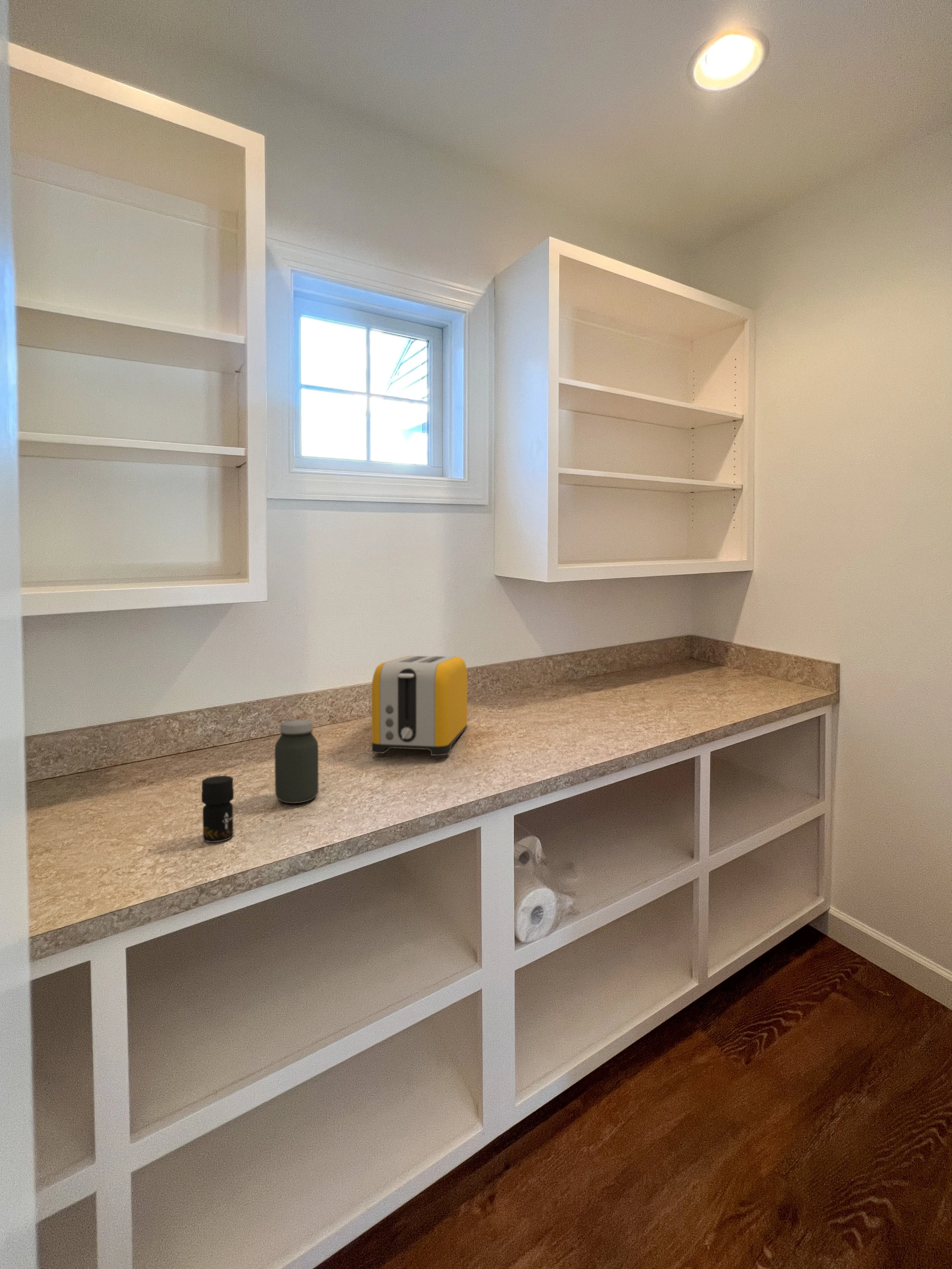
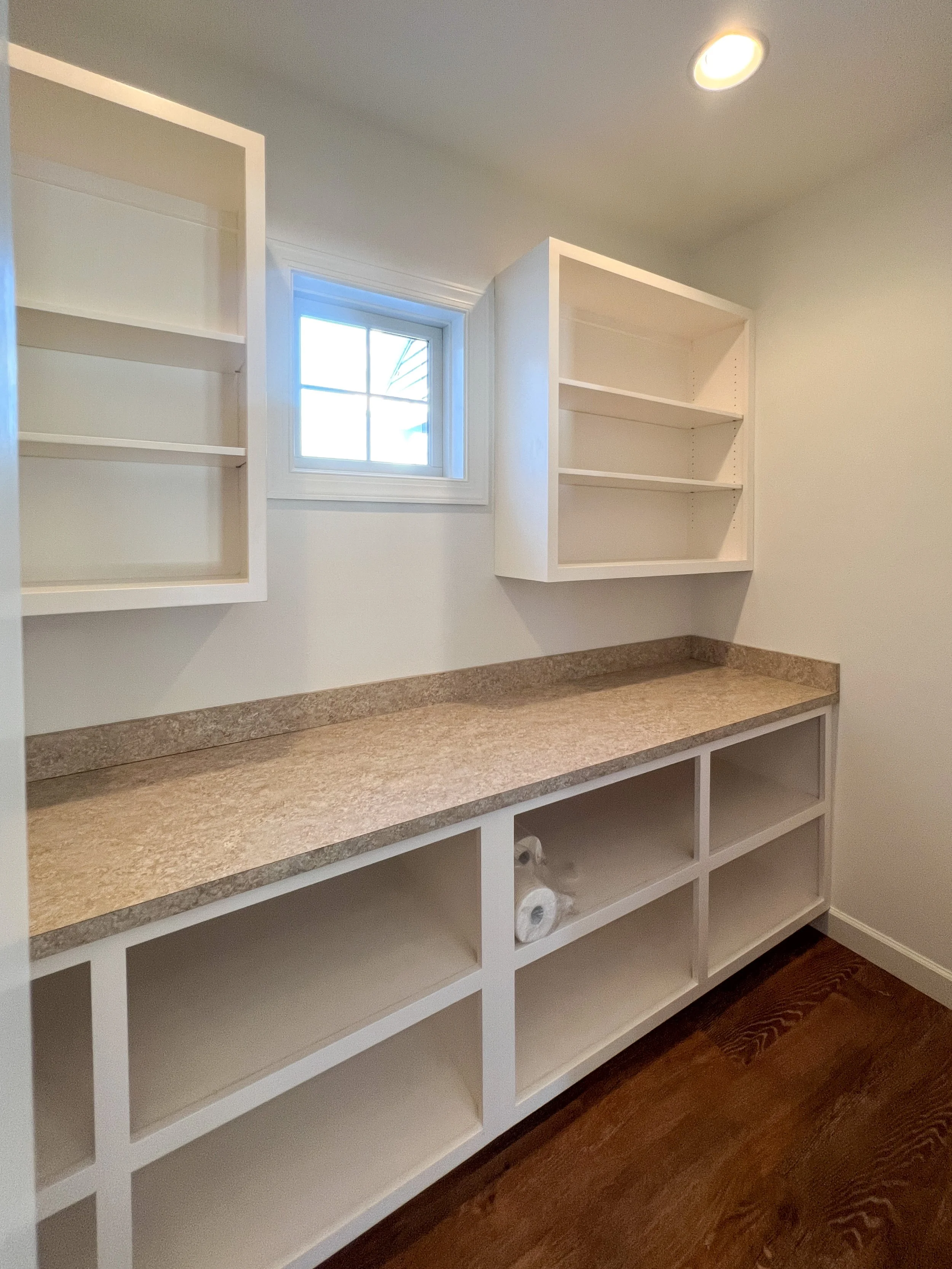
- jar (297, 760)
- toaster (422, 701)
- jar (218, 808)
